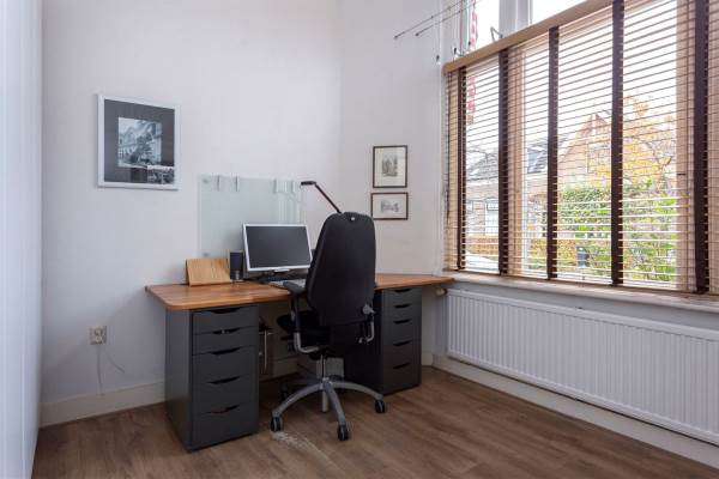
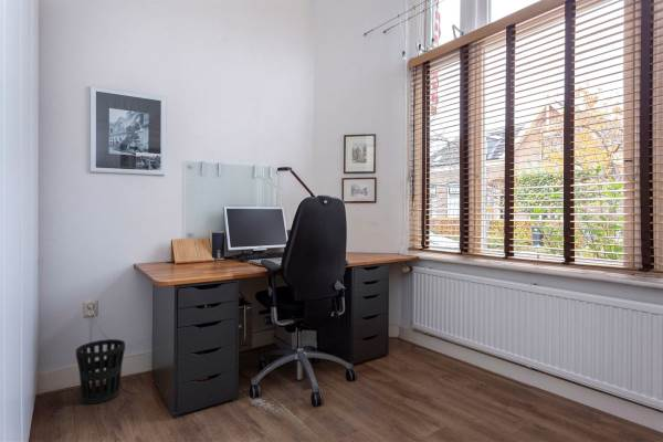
+ wastebasket (101, 370)
